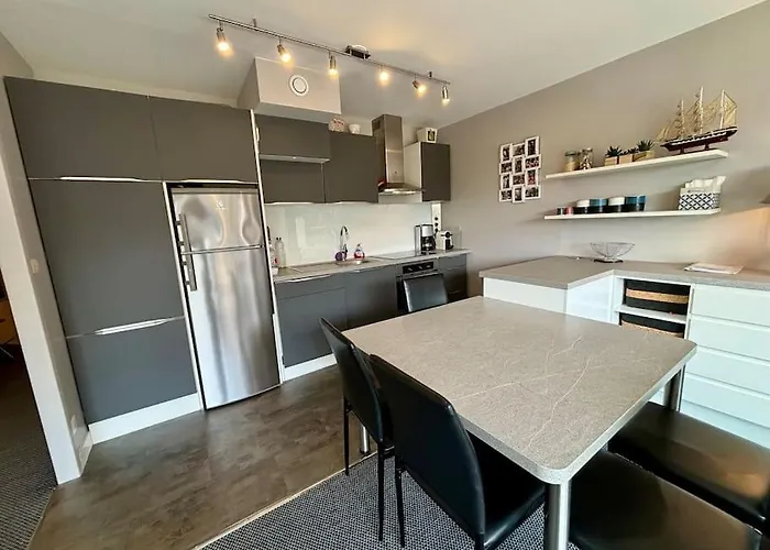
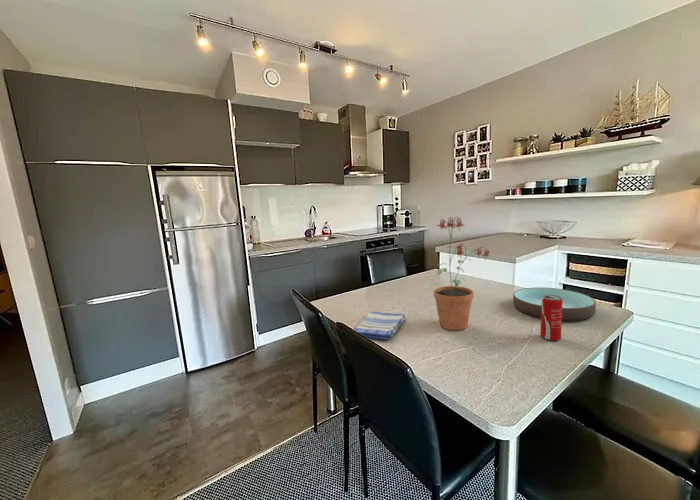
+ bowl (555, 295)
+ dish towel (379, 323)
+ beverage can (551, 317)
+ potted plant (457, 273)
